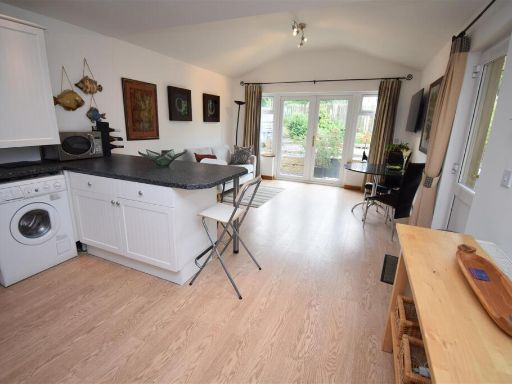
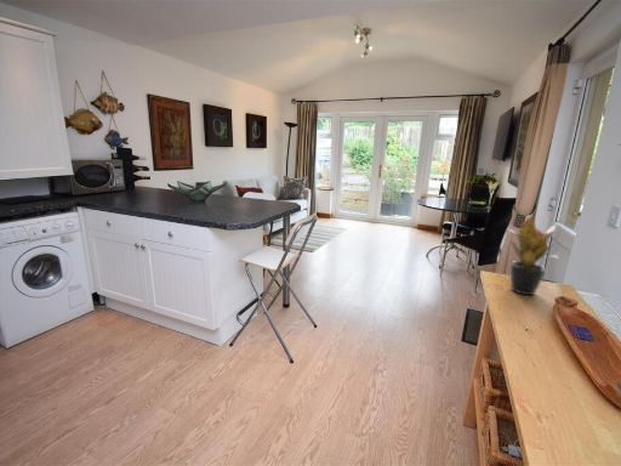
+ potted plant (531, 254)
